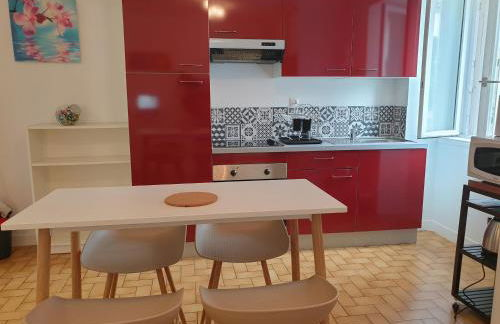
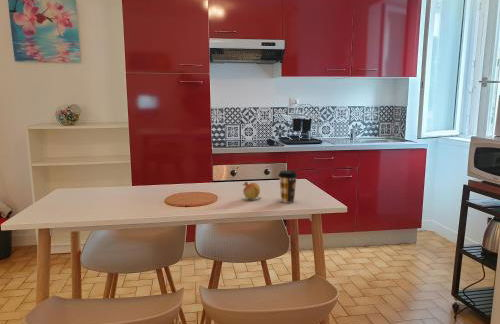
+ coffee cup (287, 186)
+ fruit (251, 189)
